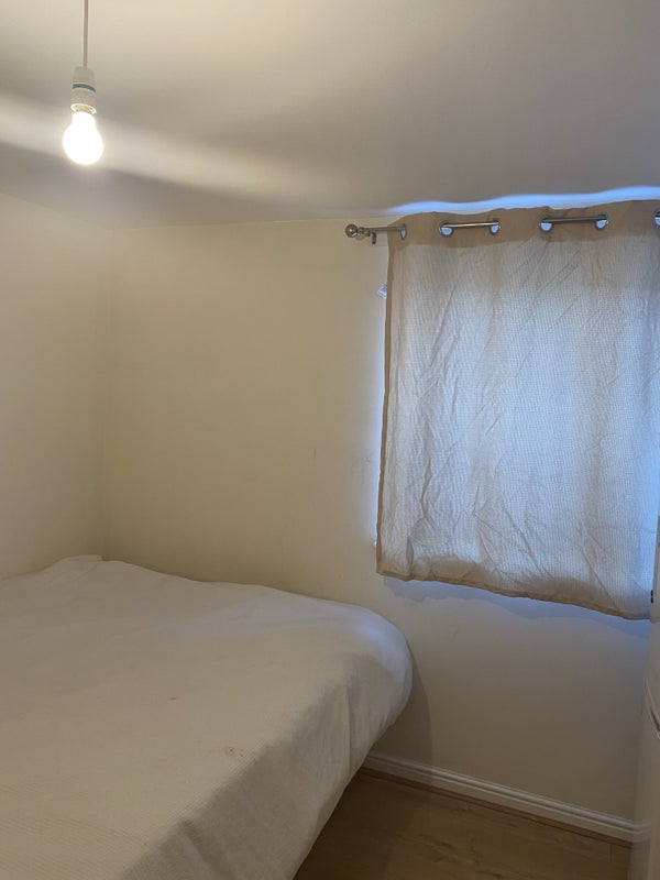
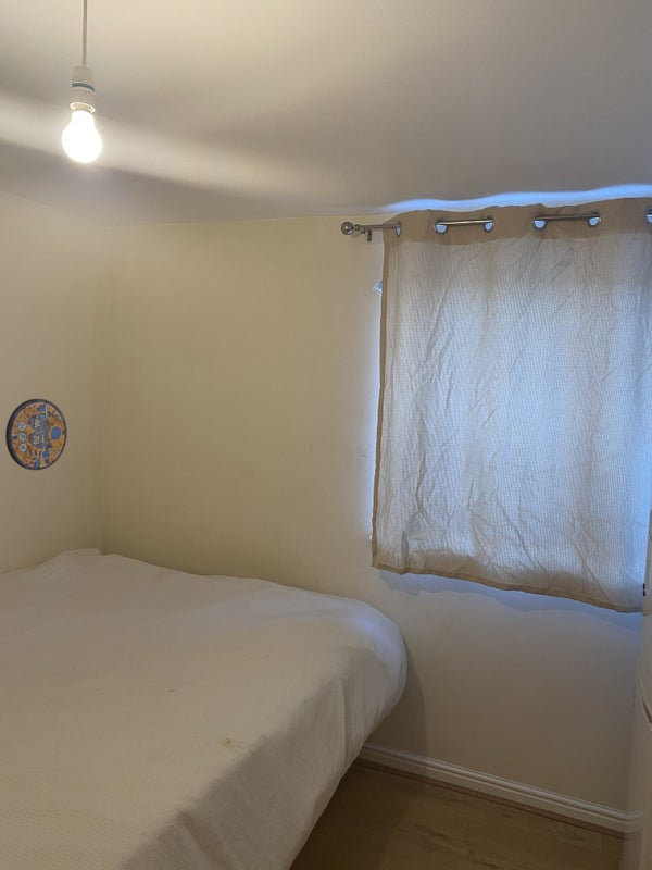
+ manhole cover (37, 434)
